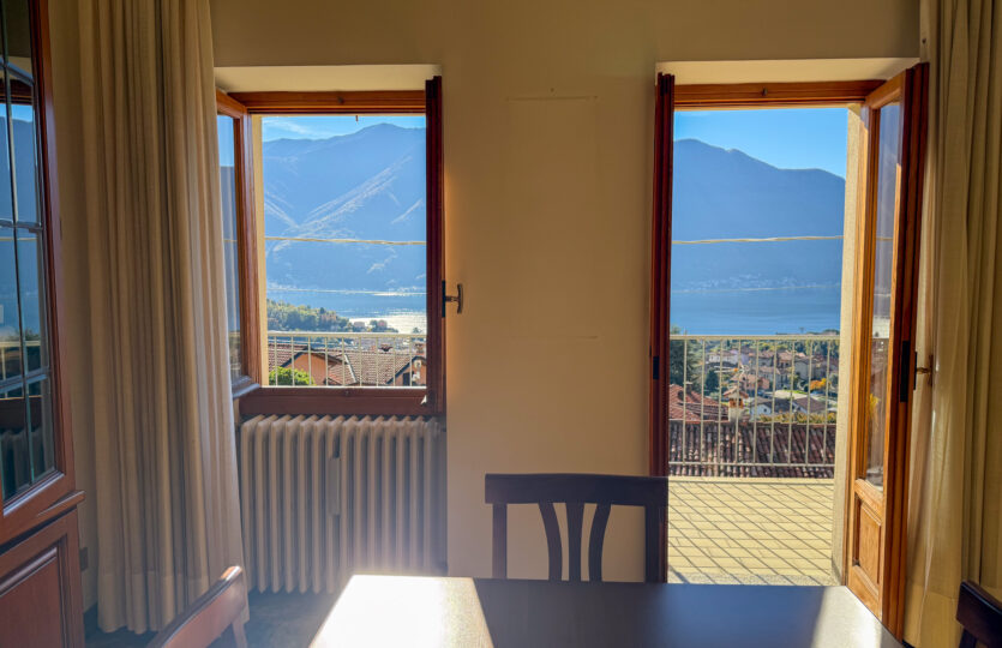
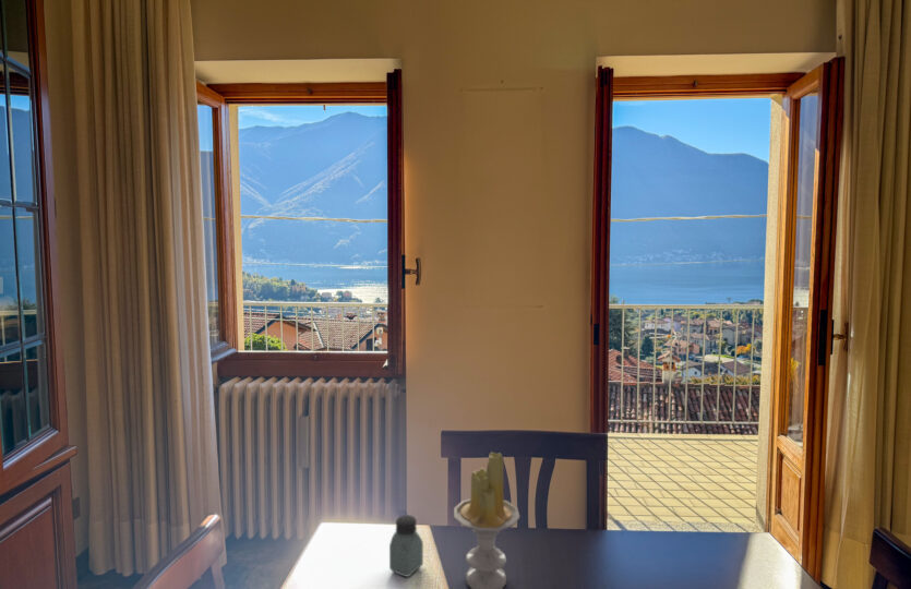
+ candle (486, 517)
+ saltshaker (406, 543)
